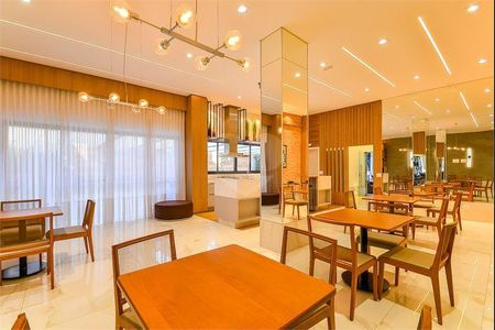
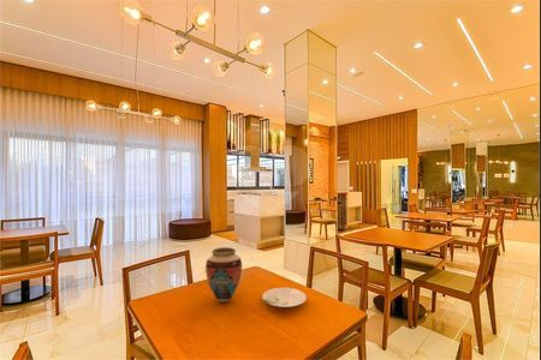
+ vase (224, 275)
+ plate (284, 299)
